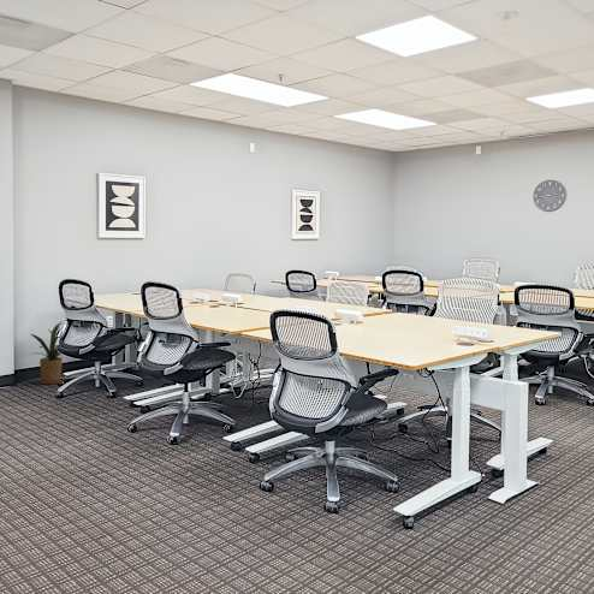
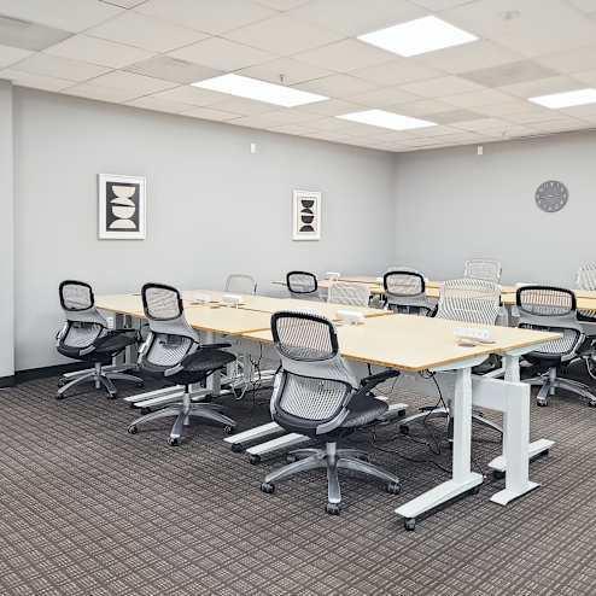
- house plant (48, 352)
